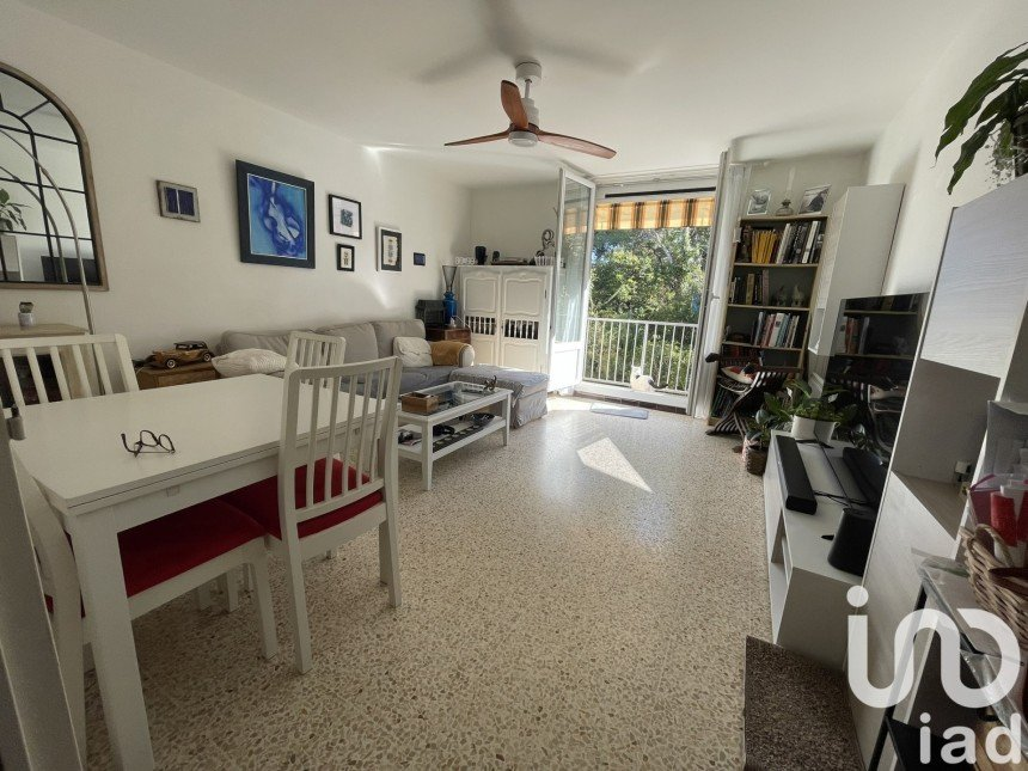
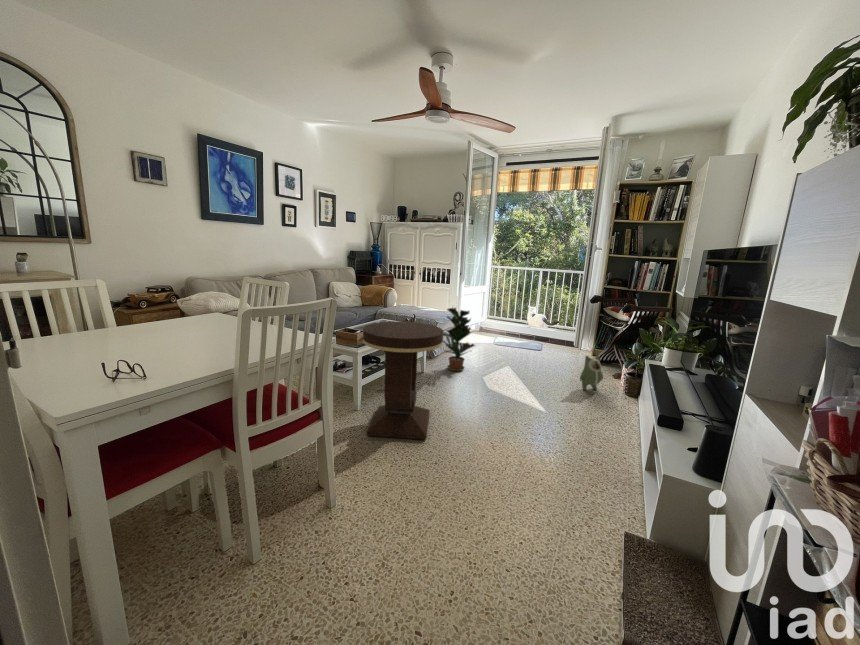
+ side table (402, 377)
+ plush toy (591, 372)
+ potted plant (454, 338)
